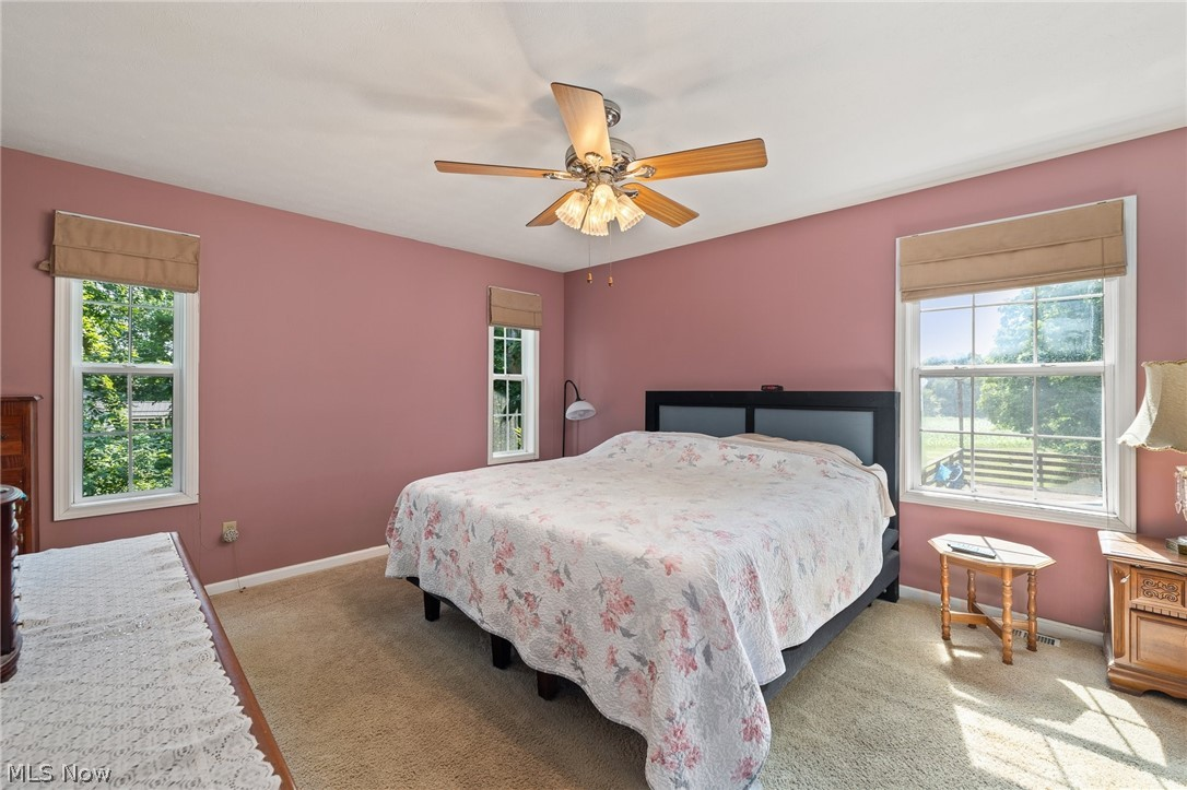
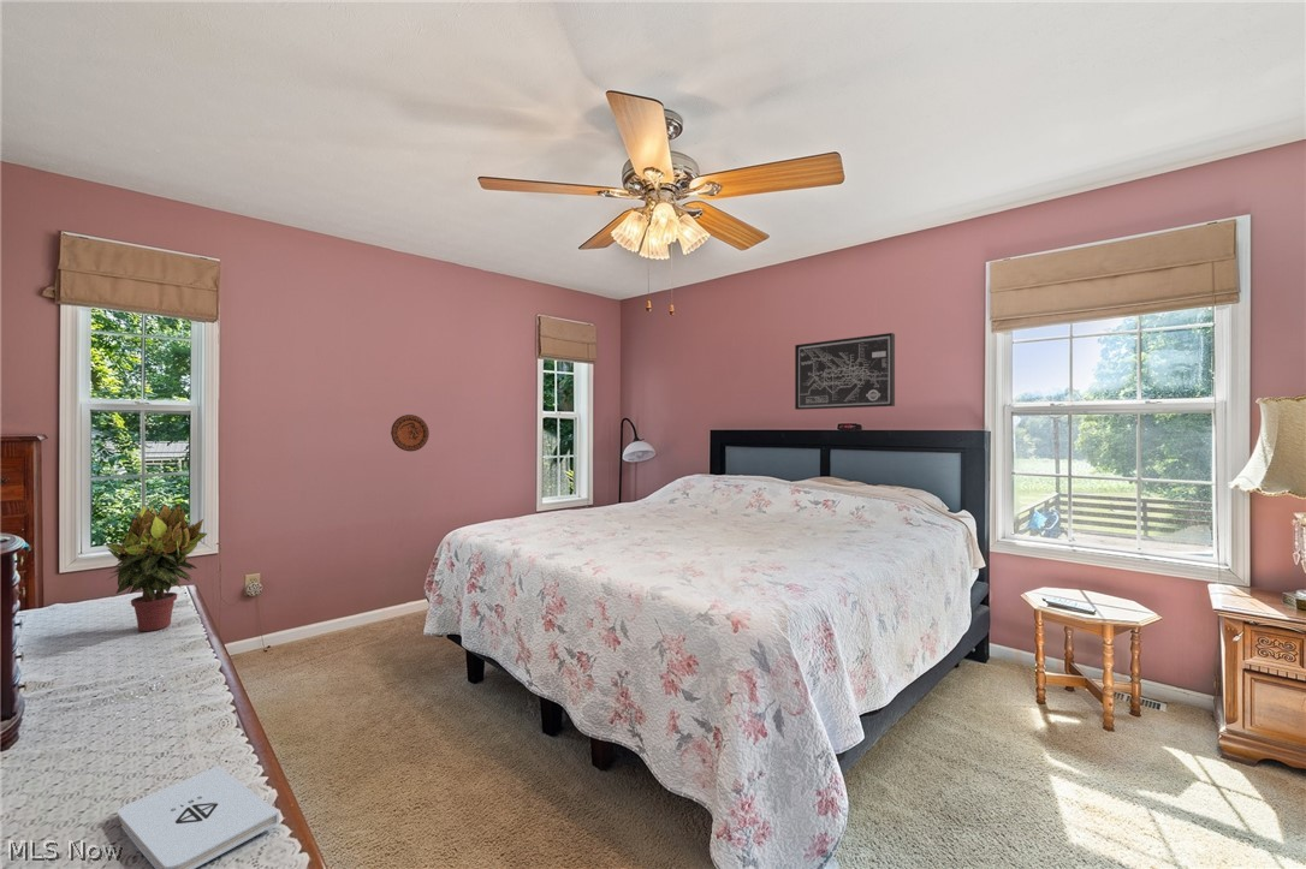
+ notepad (196, 816)
+ decorative plate (410, 433)
+ wall art (842, 374)
+ potted plant (154, 565)
